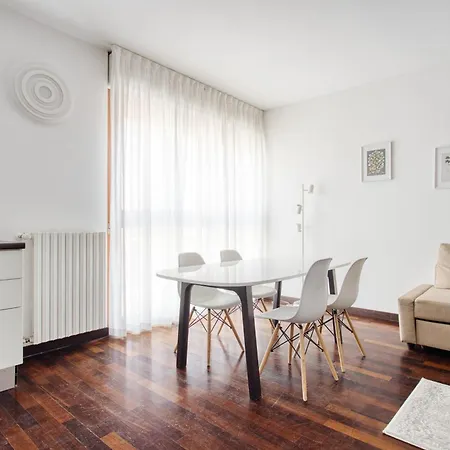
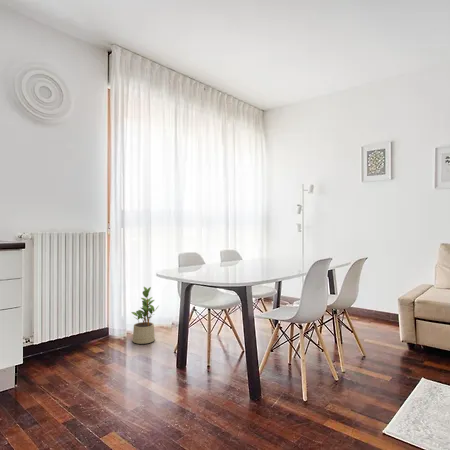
+ potted plant (143, 313)
